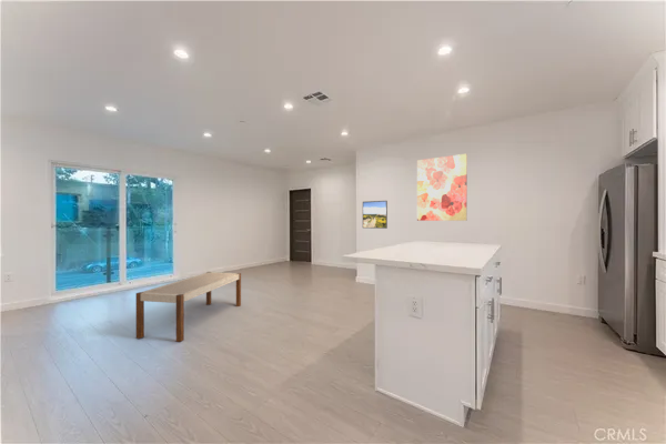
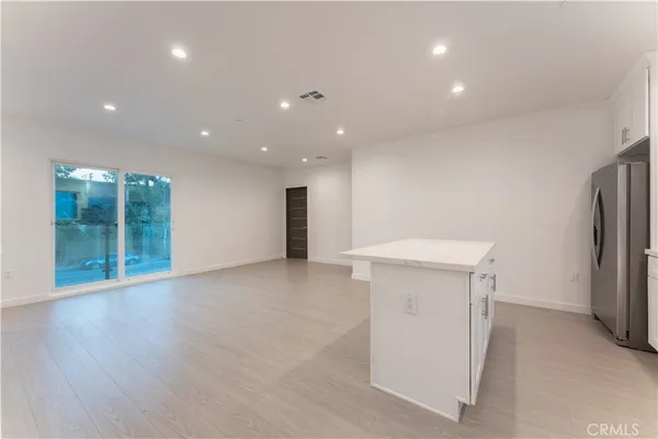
- wall art (441, 189)
- bench (194, 296)
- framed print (374, 214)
